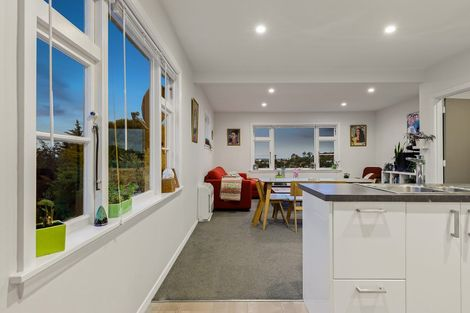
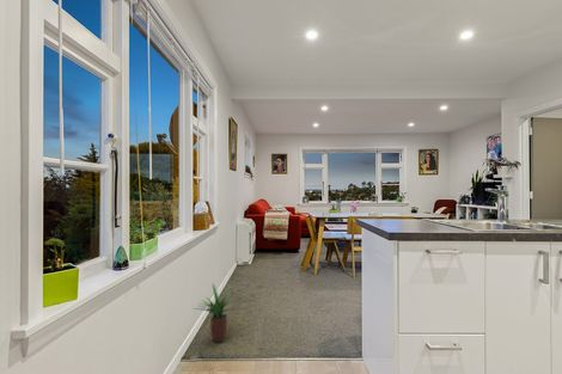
+ potted plant (216, 312)
